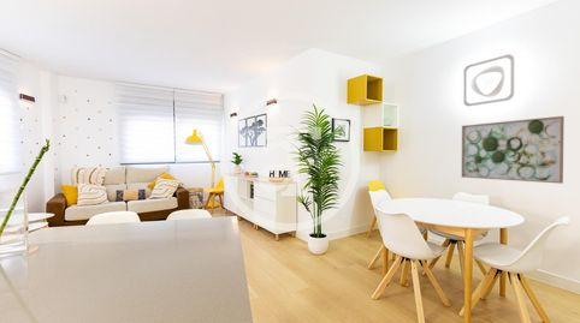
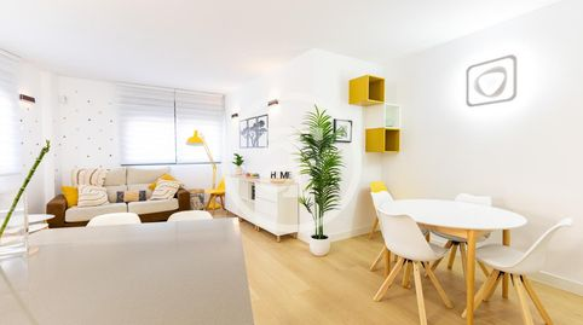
- wall art (505, 150)
